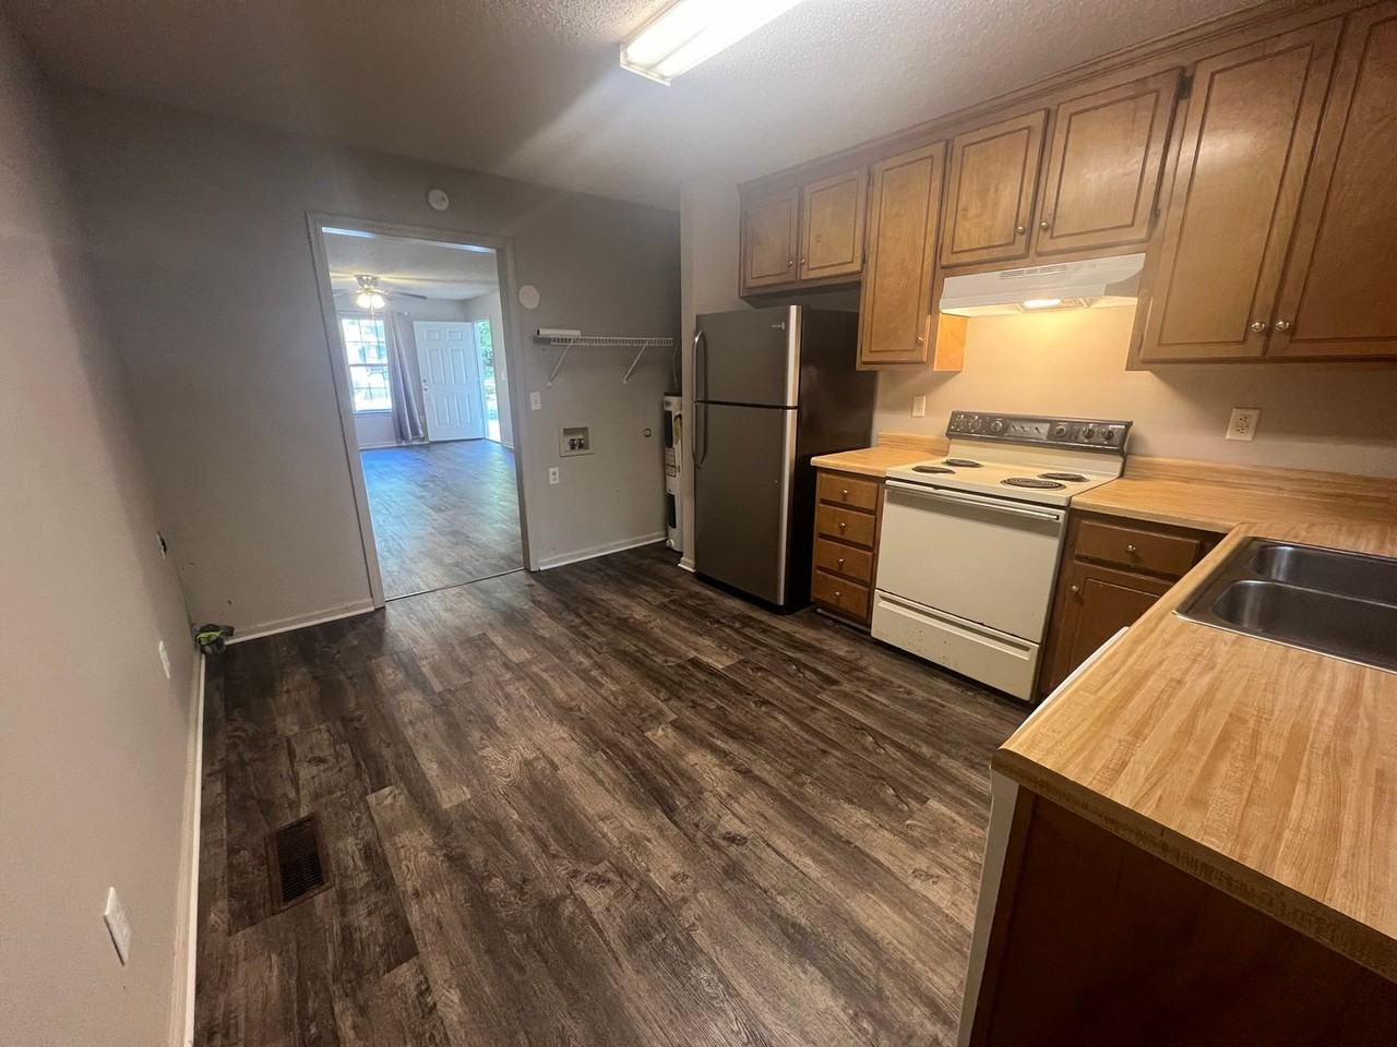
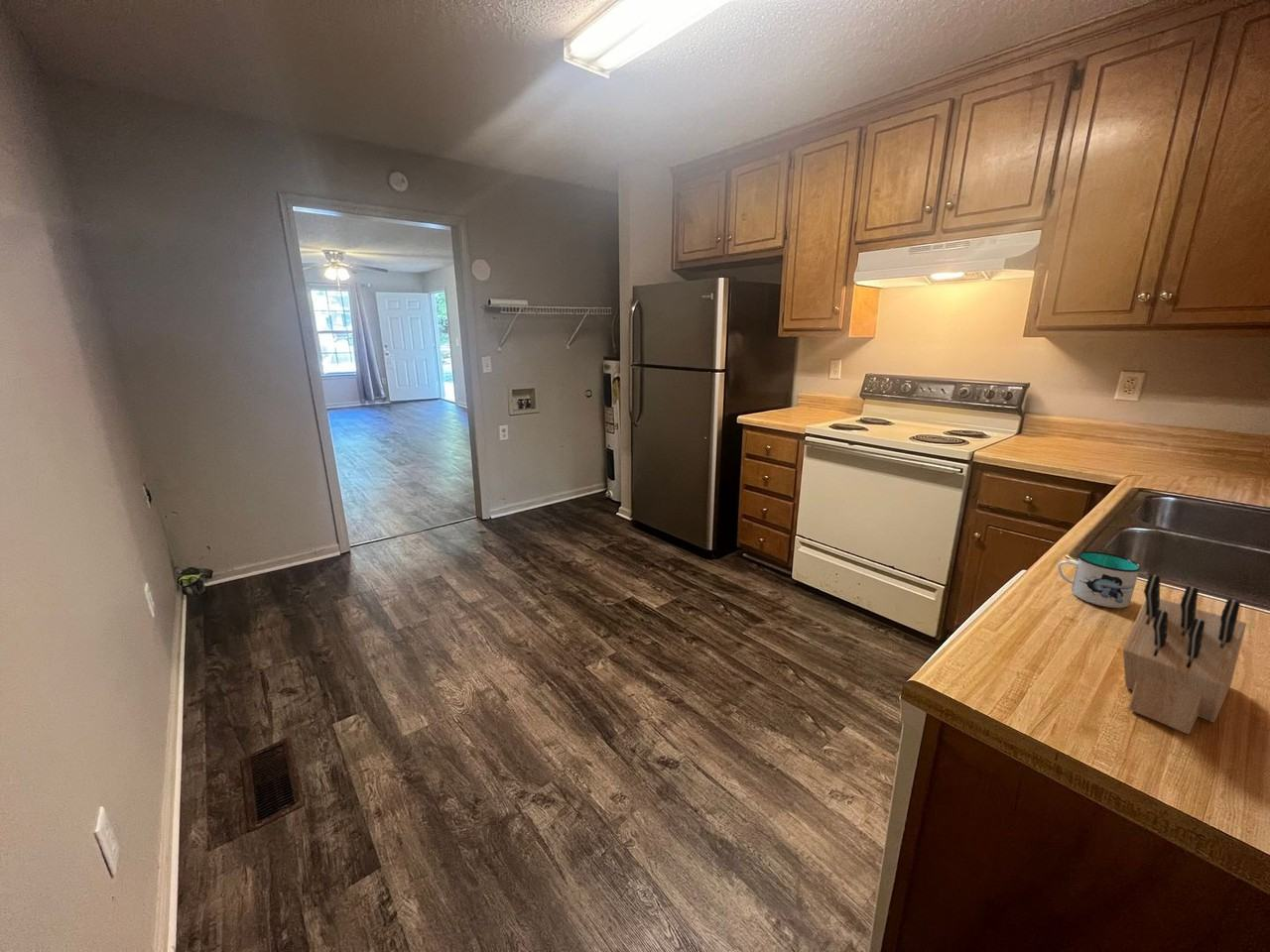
+ knife block (1188, 637)
+ mug (1095, 577)
